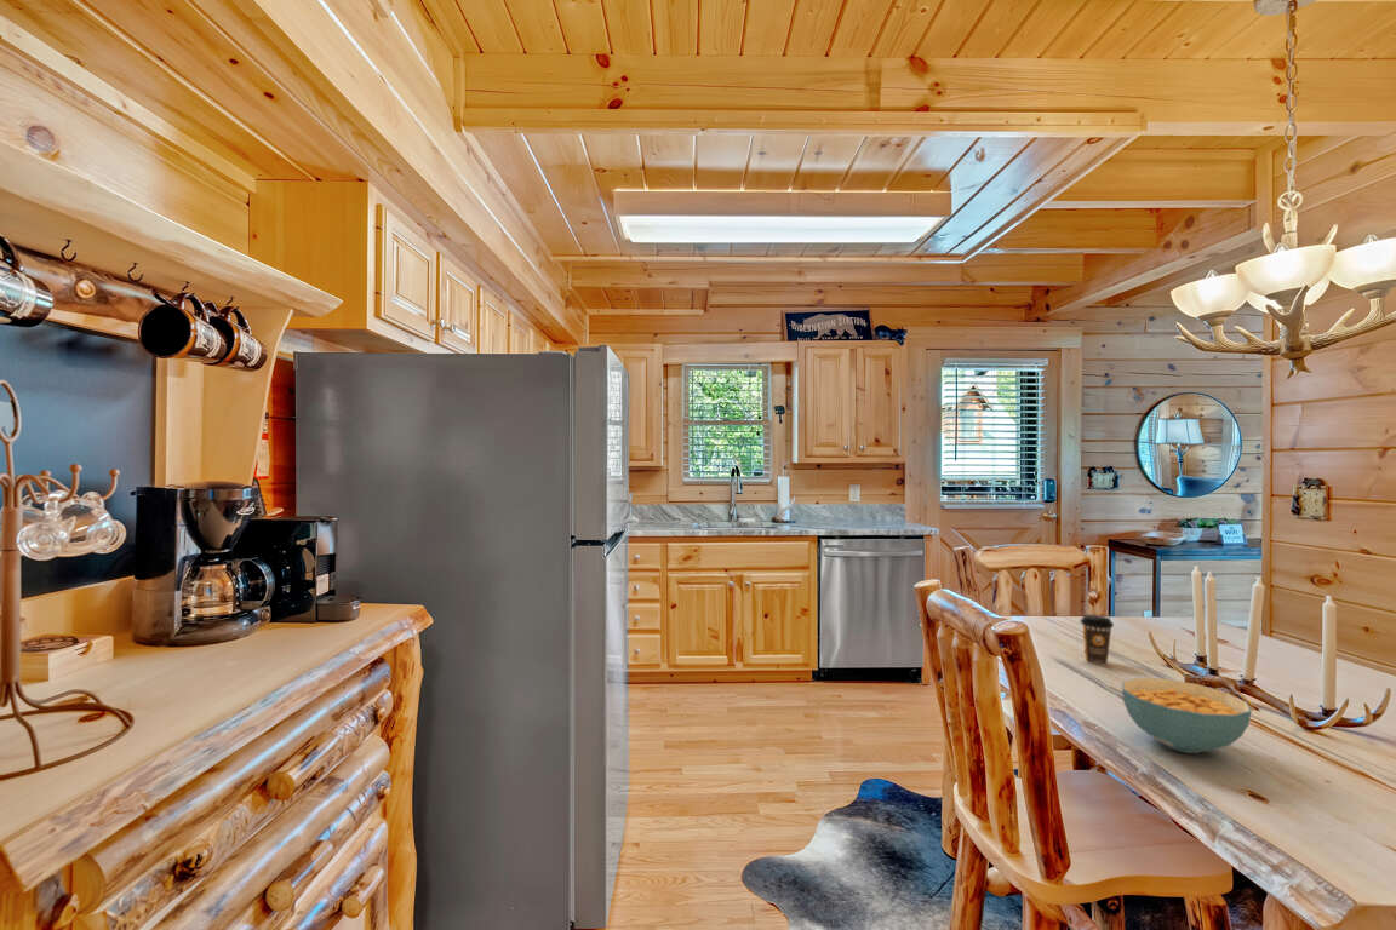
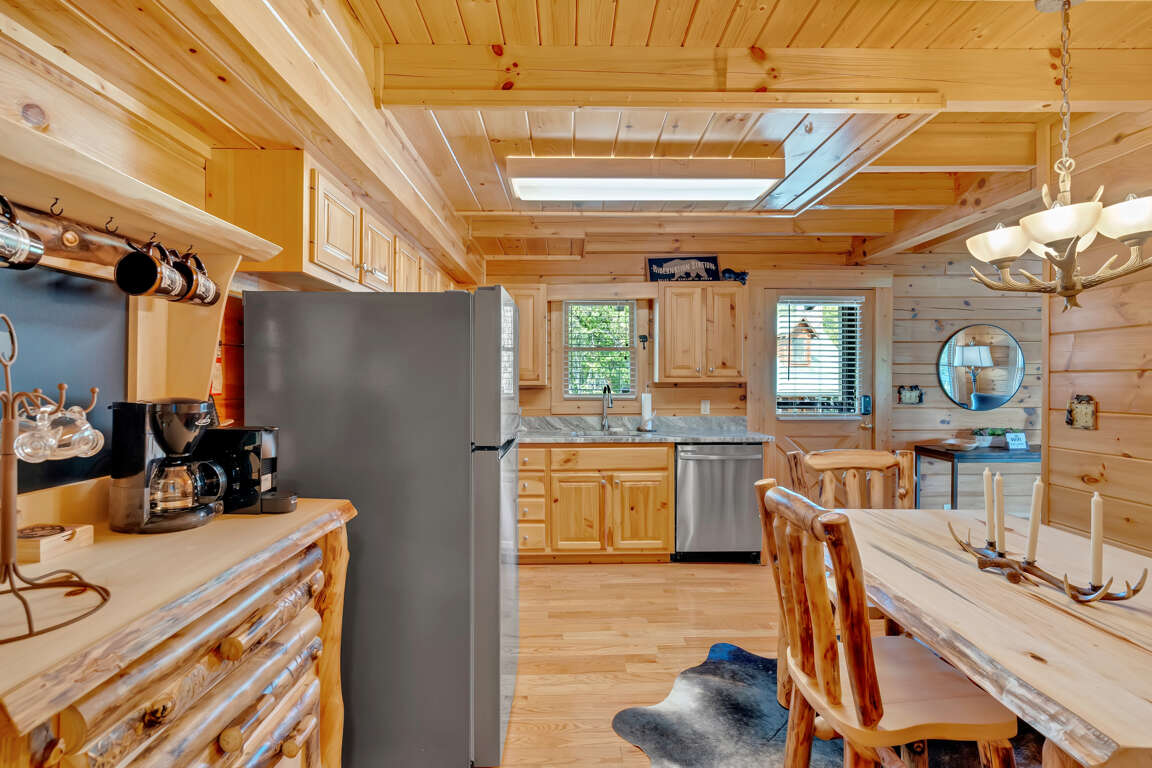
- cereal bowl (1182, 721)
- coffee cup (1095, 639)
